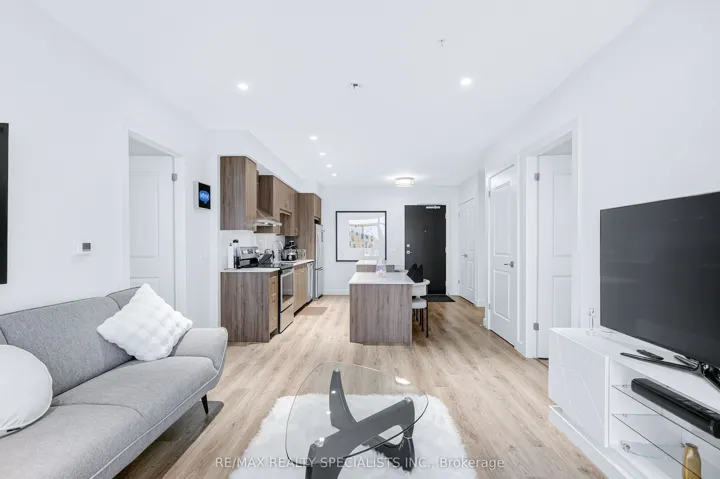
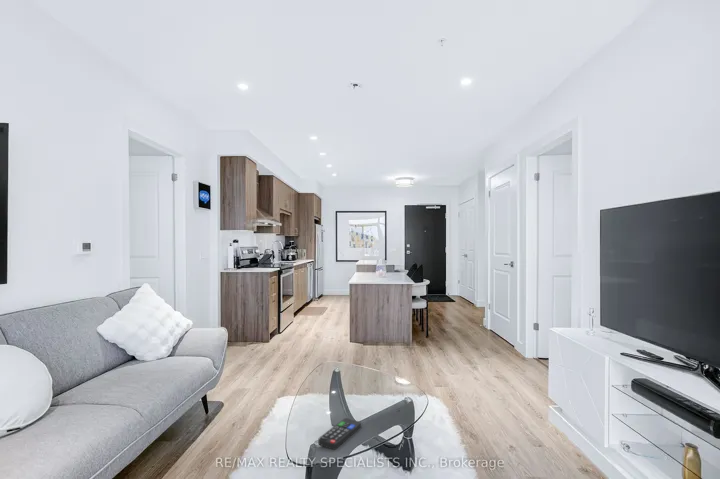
+ remote control (340, 432)
